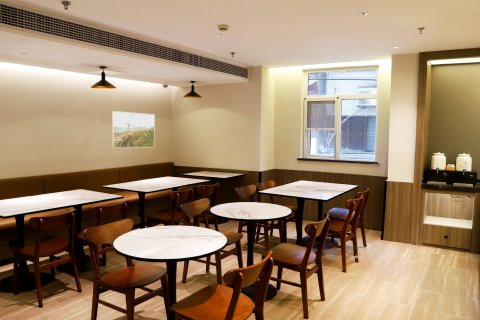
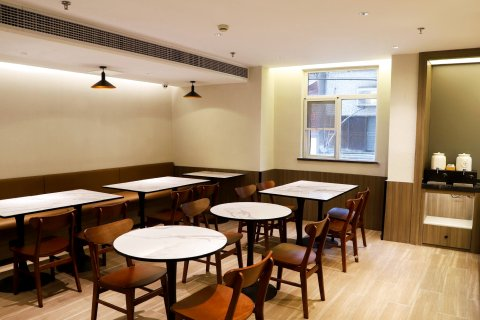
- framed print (134, 130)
